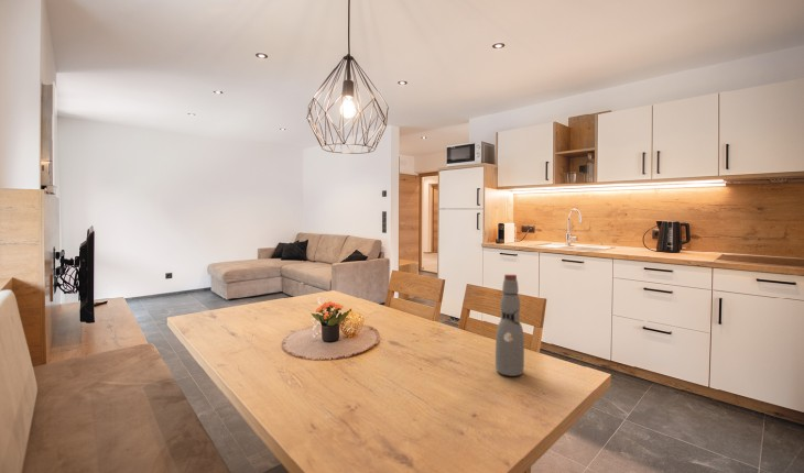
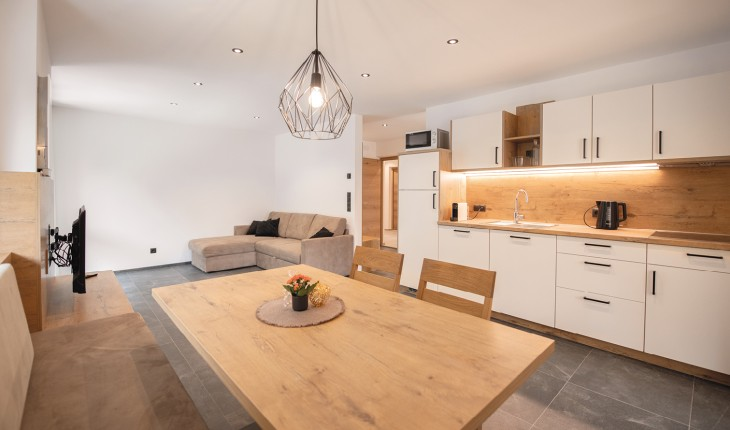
- bottle (510, 322)
